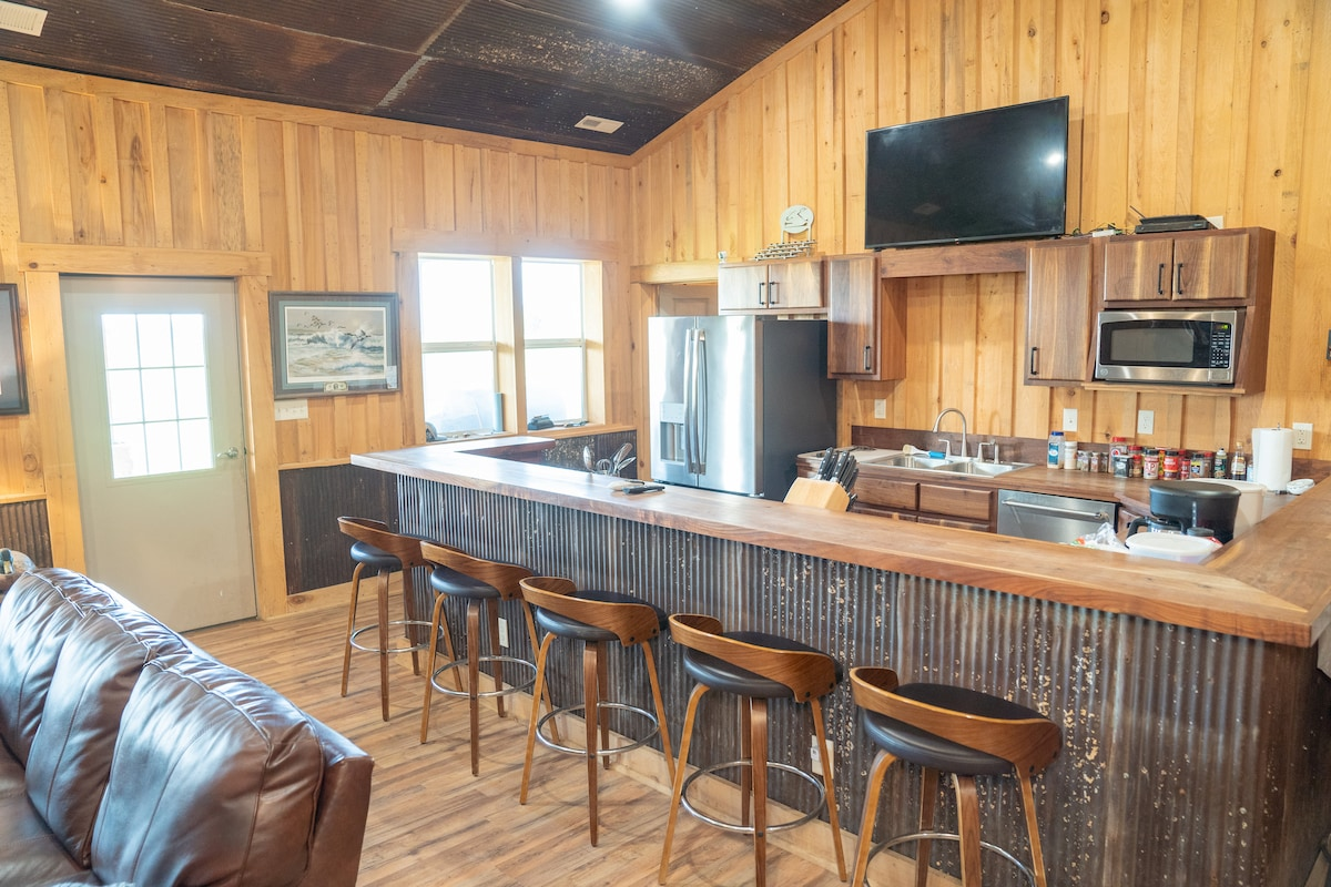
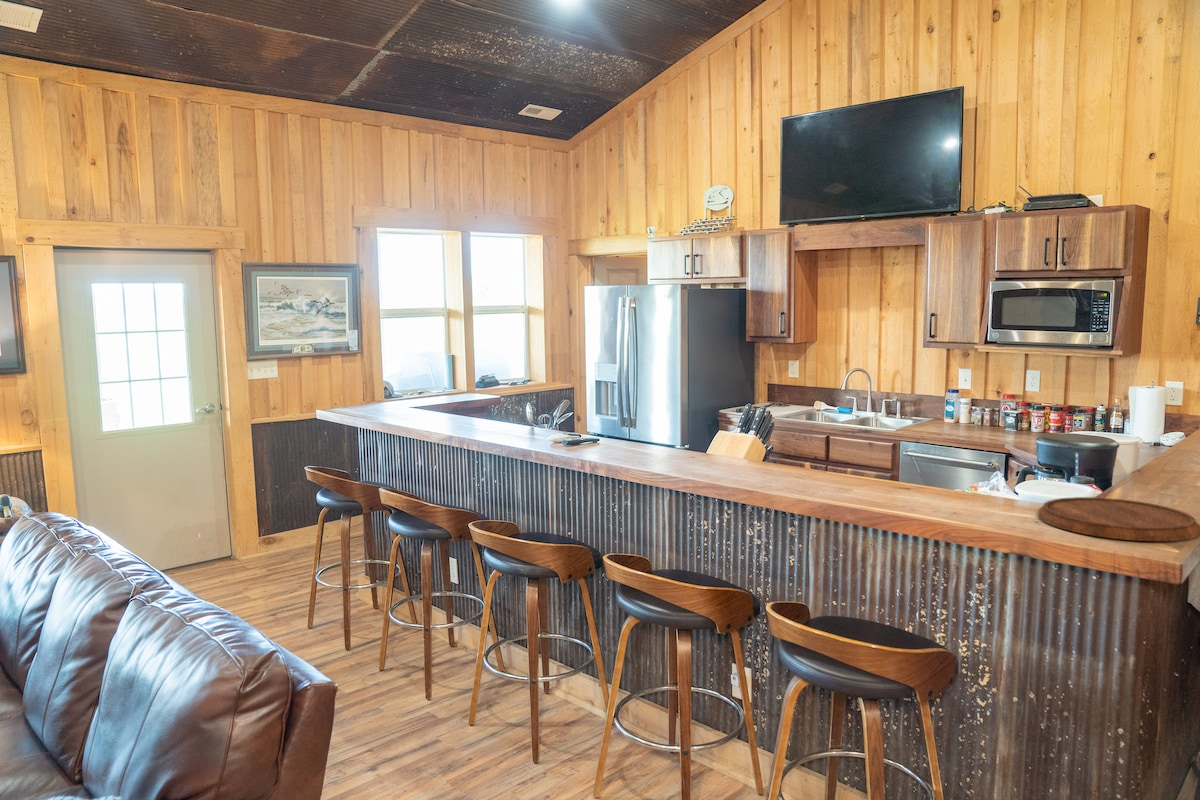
+ cutting board (1115, 516)
